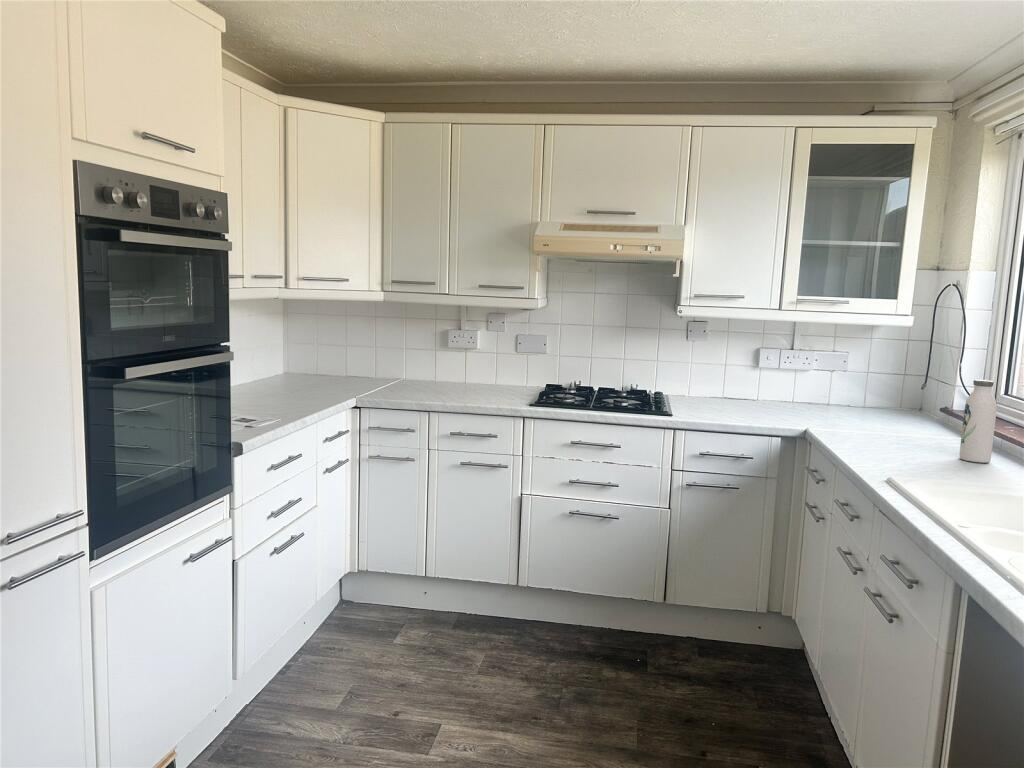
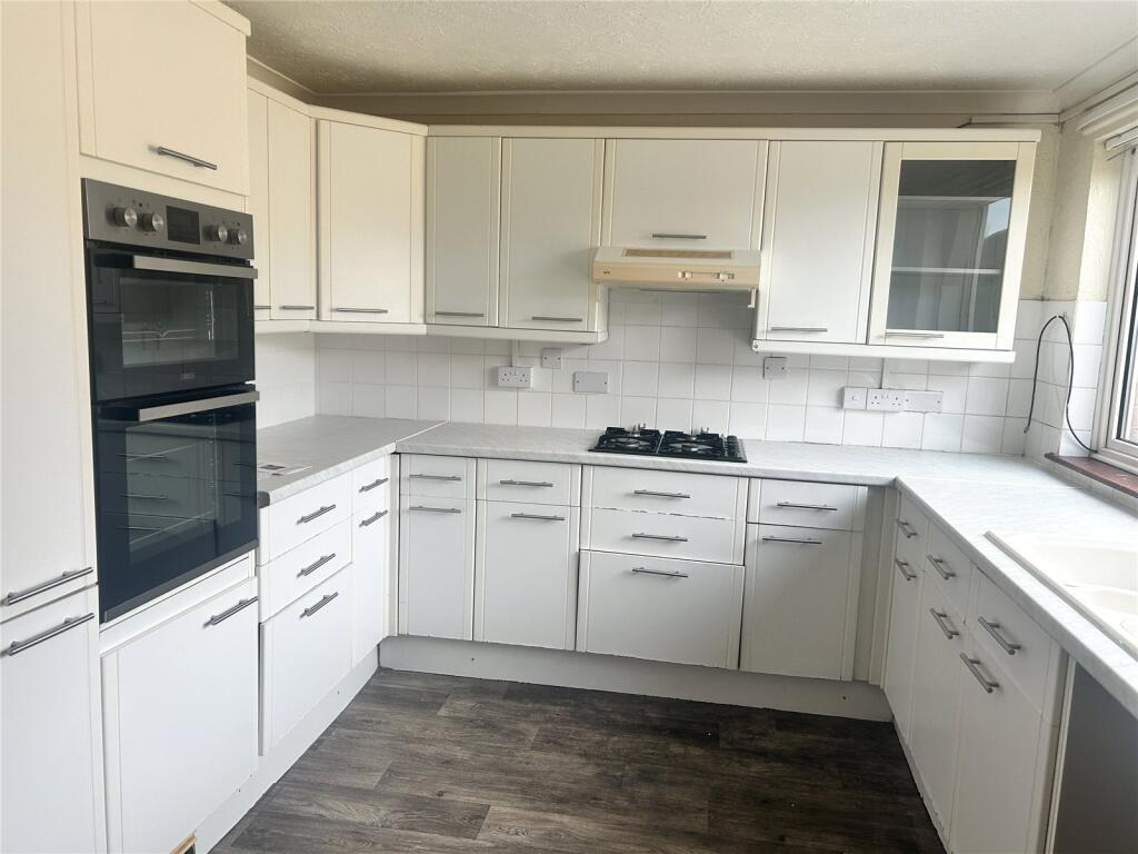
- water bottle (979, 420)
